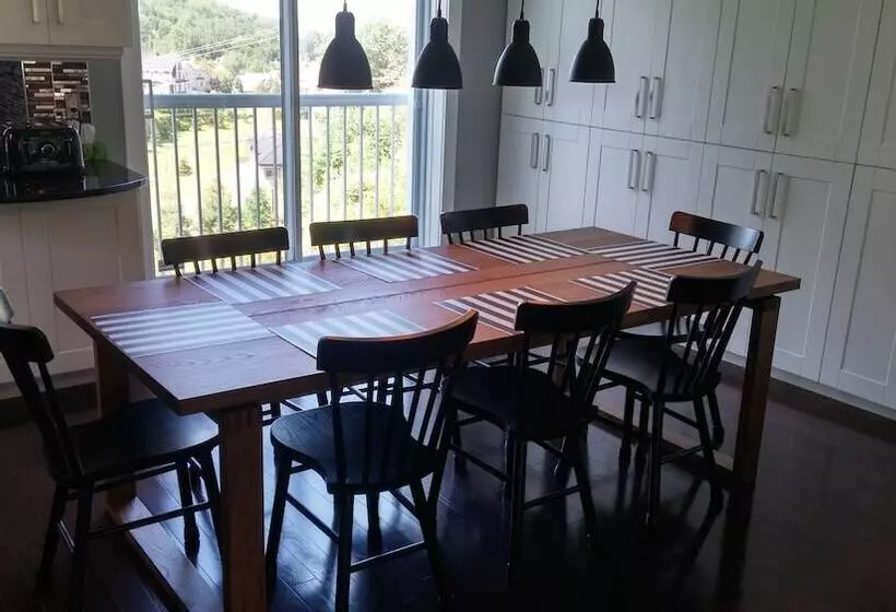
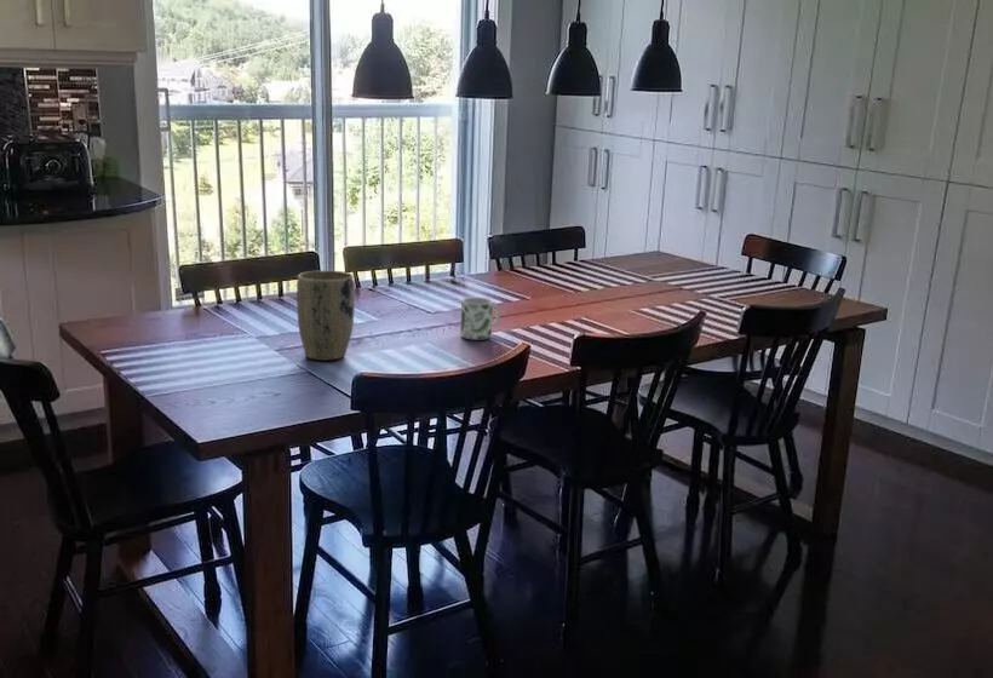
+ plant pot (326, 315)
+ mug (482, 317)
